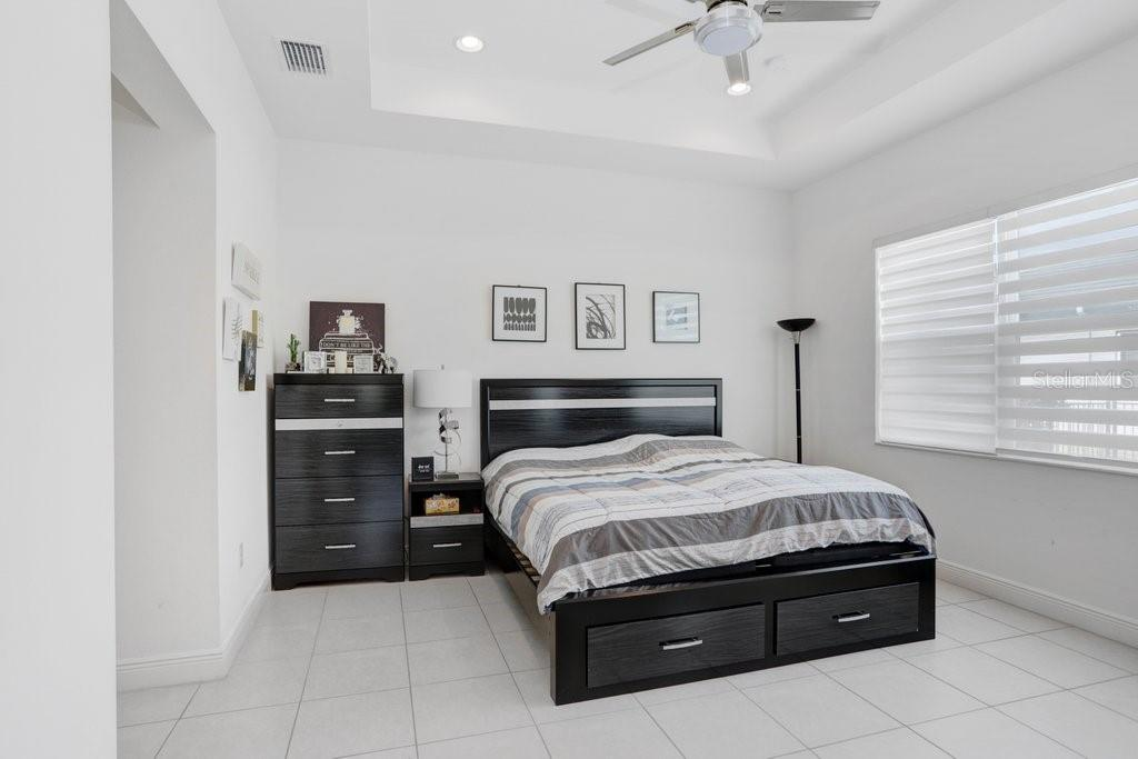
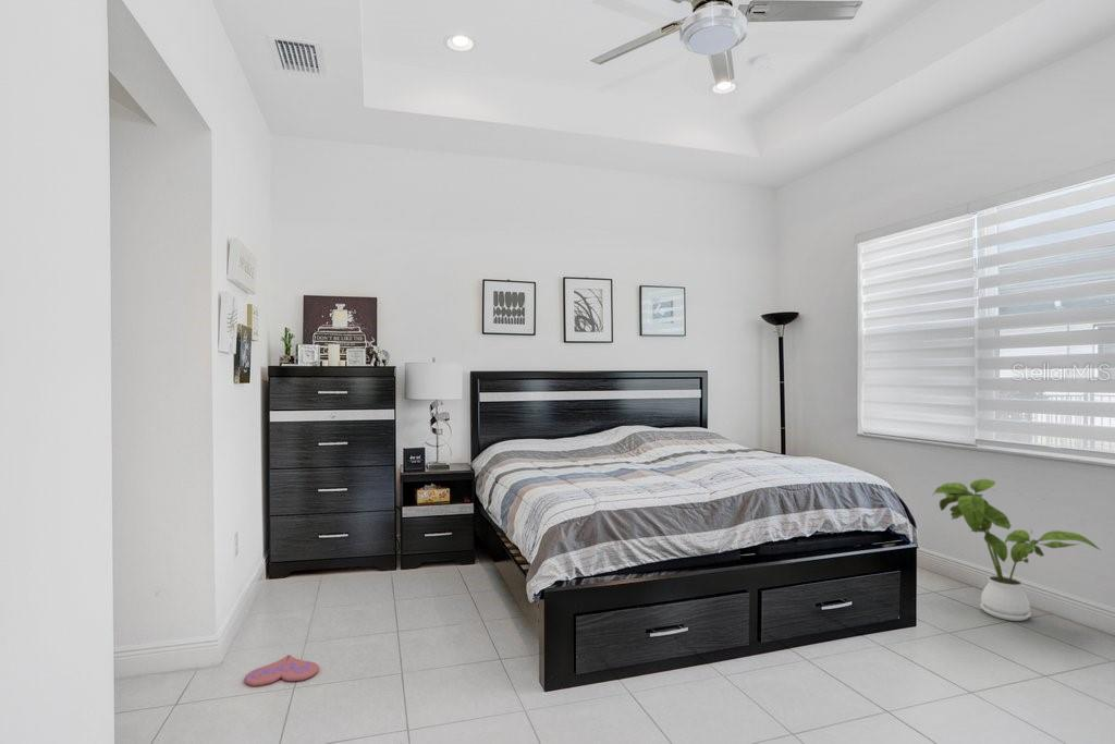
+ house plant (995, 549)
+ slippers (284, 668)
